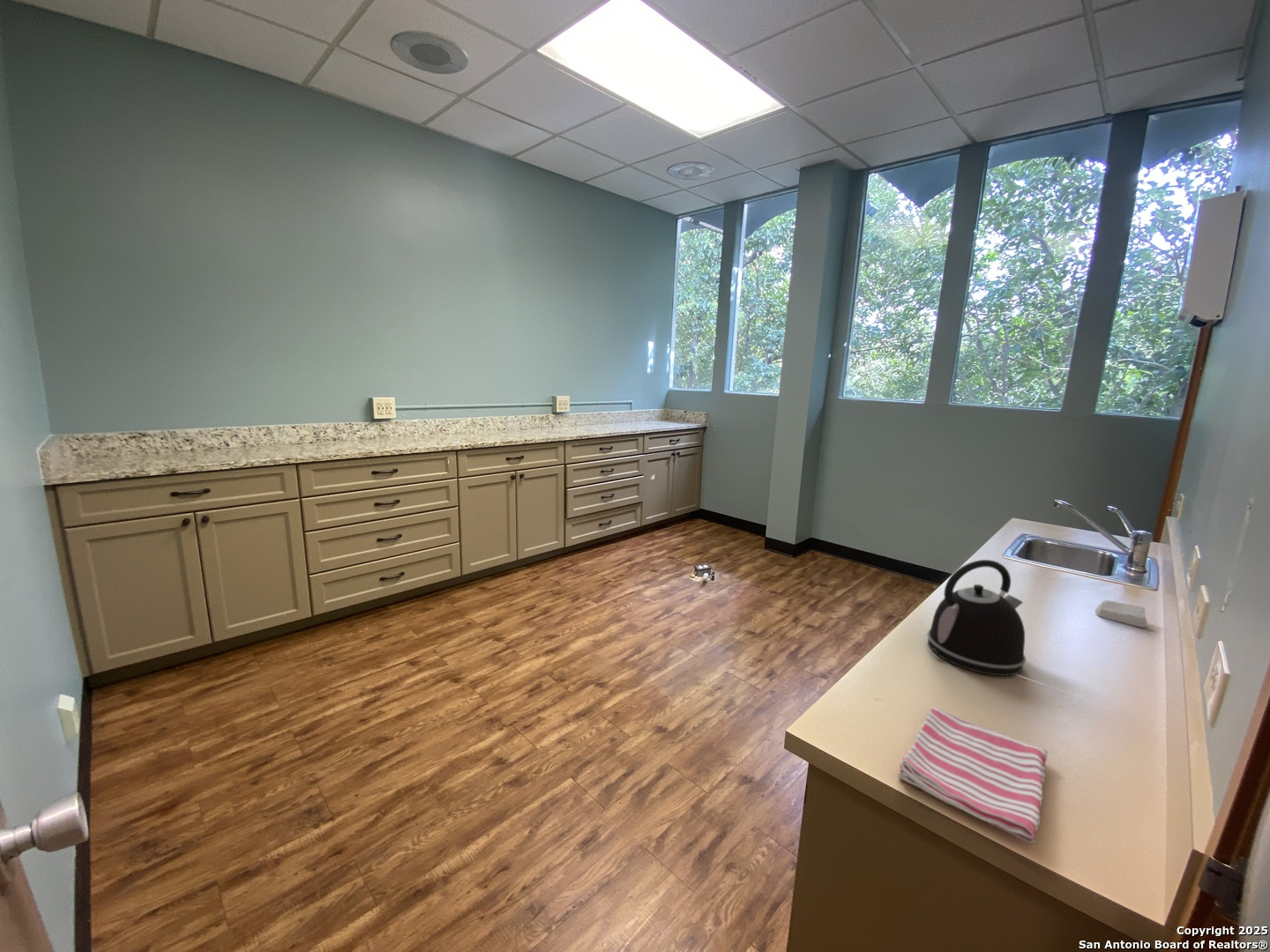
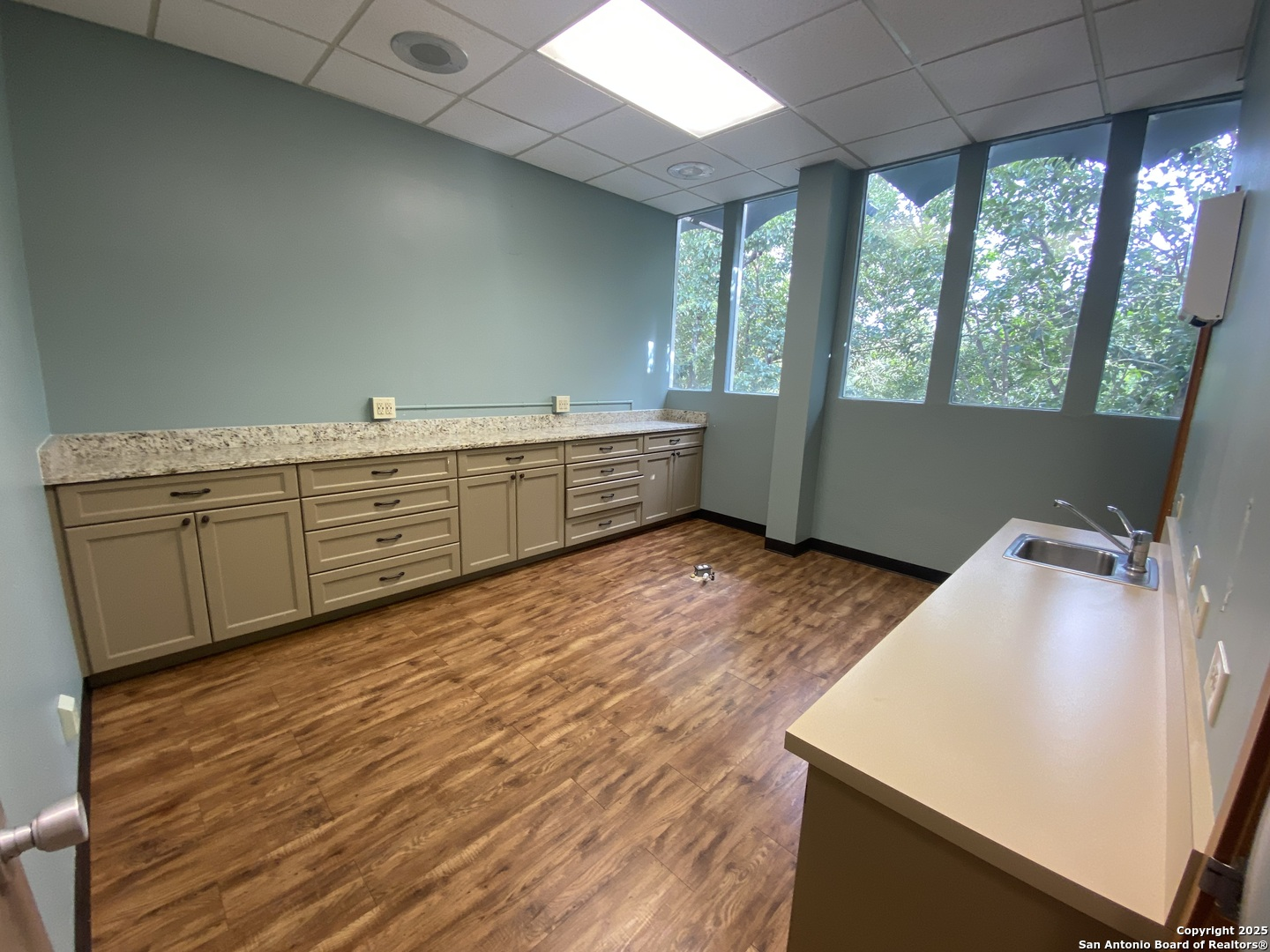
- soap bar (1120, 612)
- kettle (980, 607)
- dish towel (975, 761)
